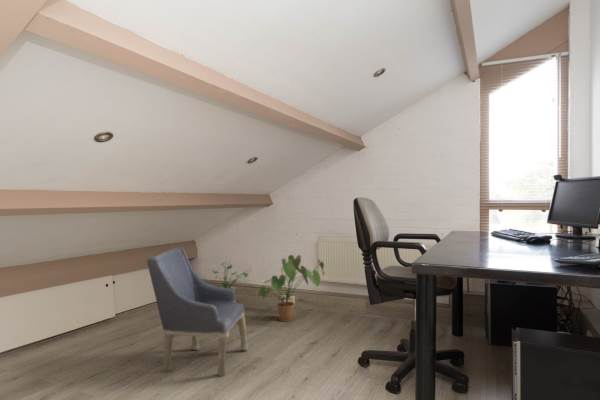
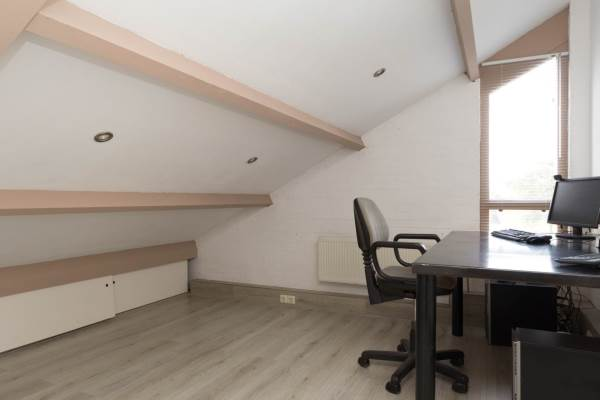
- potted plant (232, 280)
- armchair (200, 305)
- house plant (294, 287)
